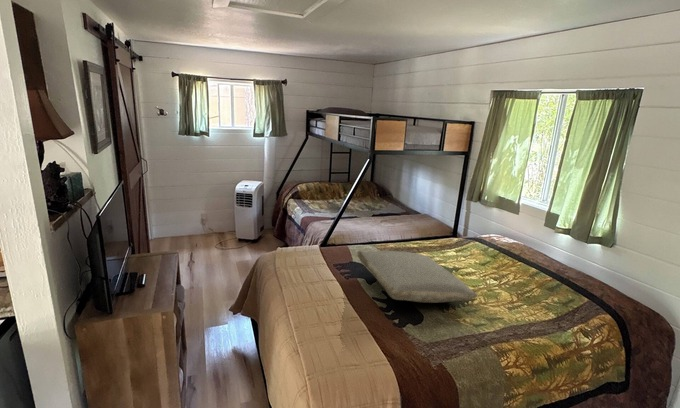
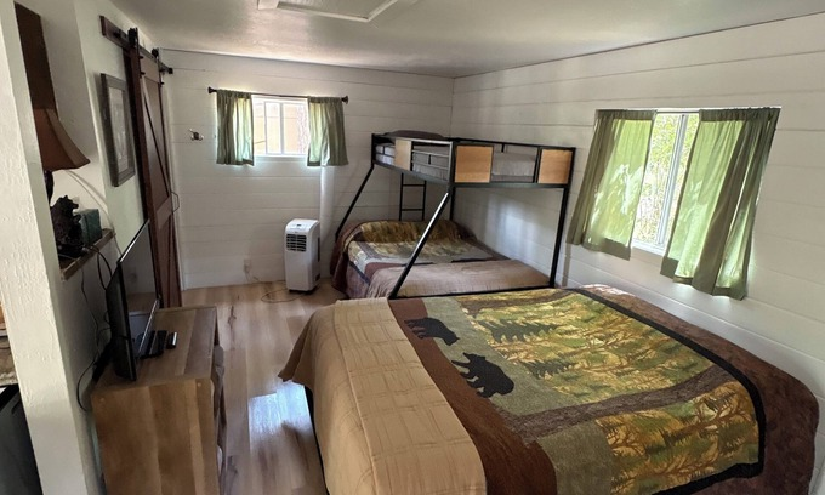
- pillow (412, 275)
